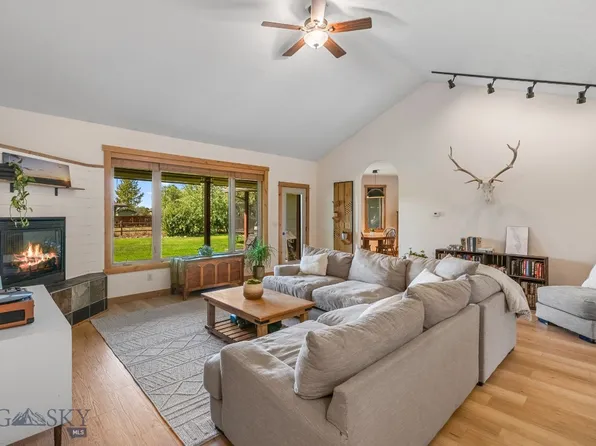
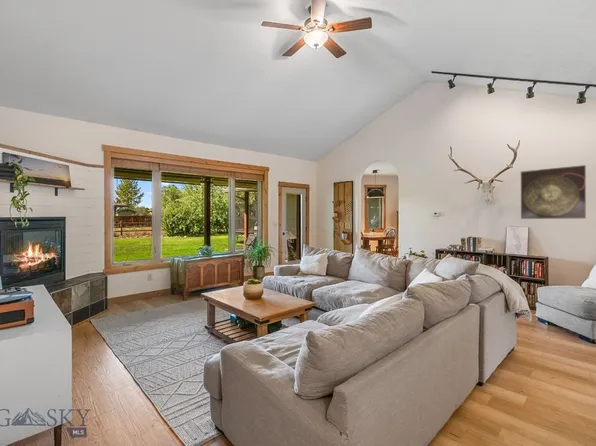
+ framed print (551, 193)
